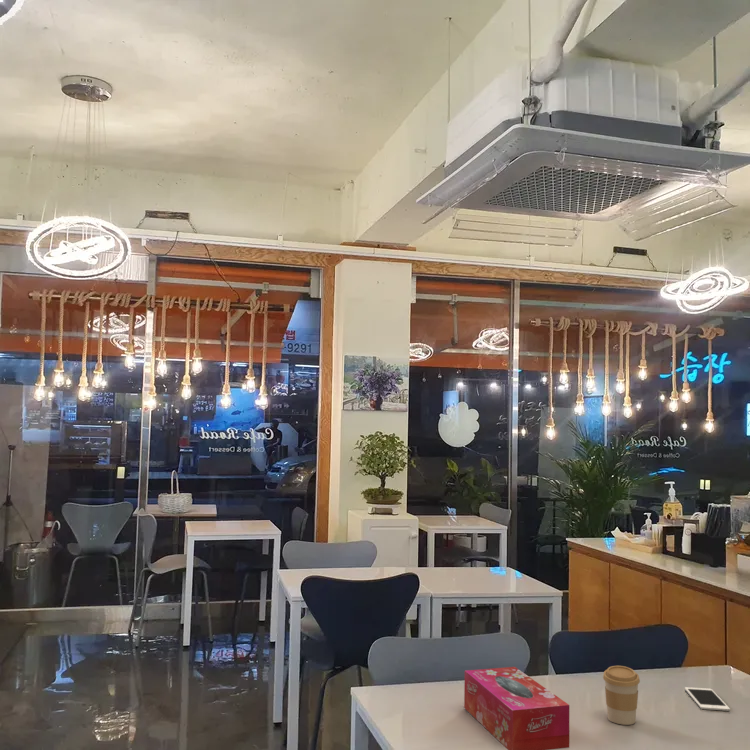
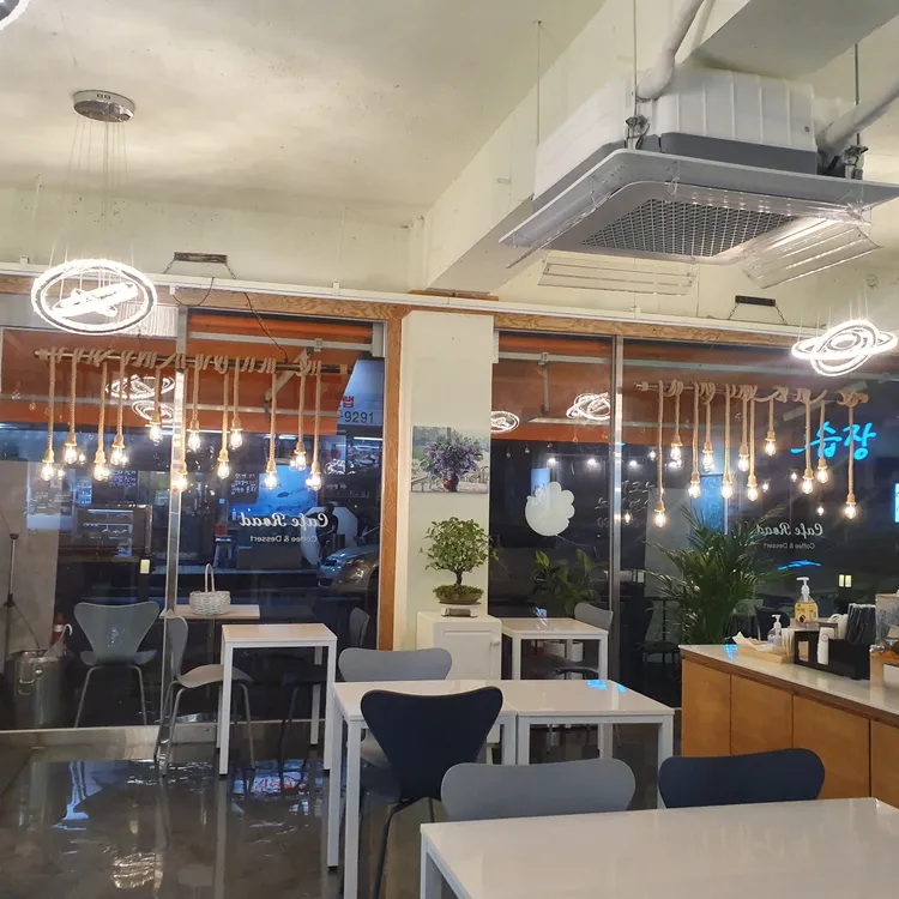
- cell phone (706, 698)
- coffee cup (621, 694)
- tissue box (513, 706)
